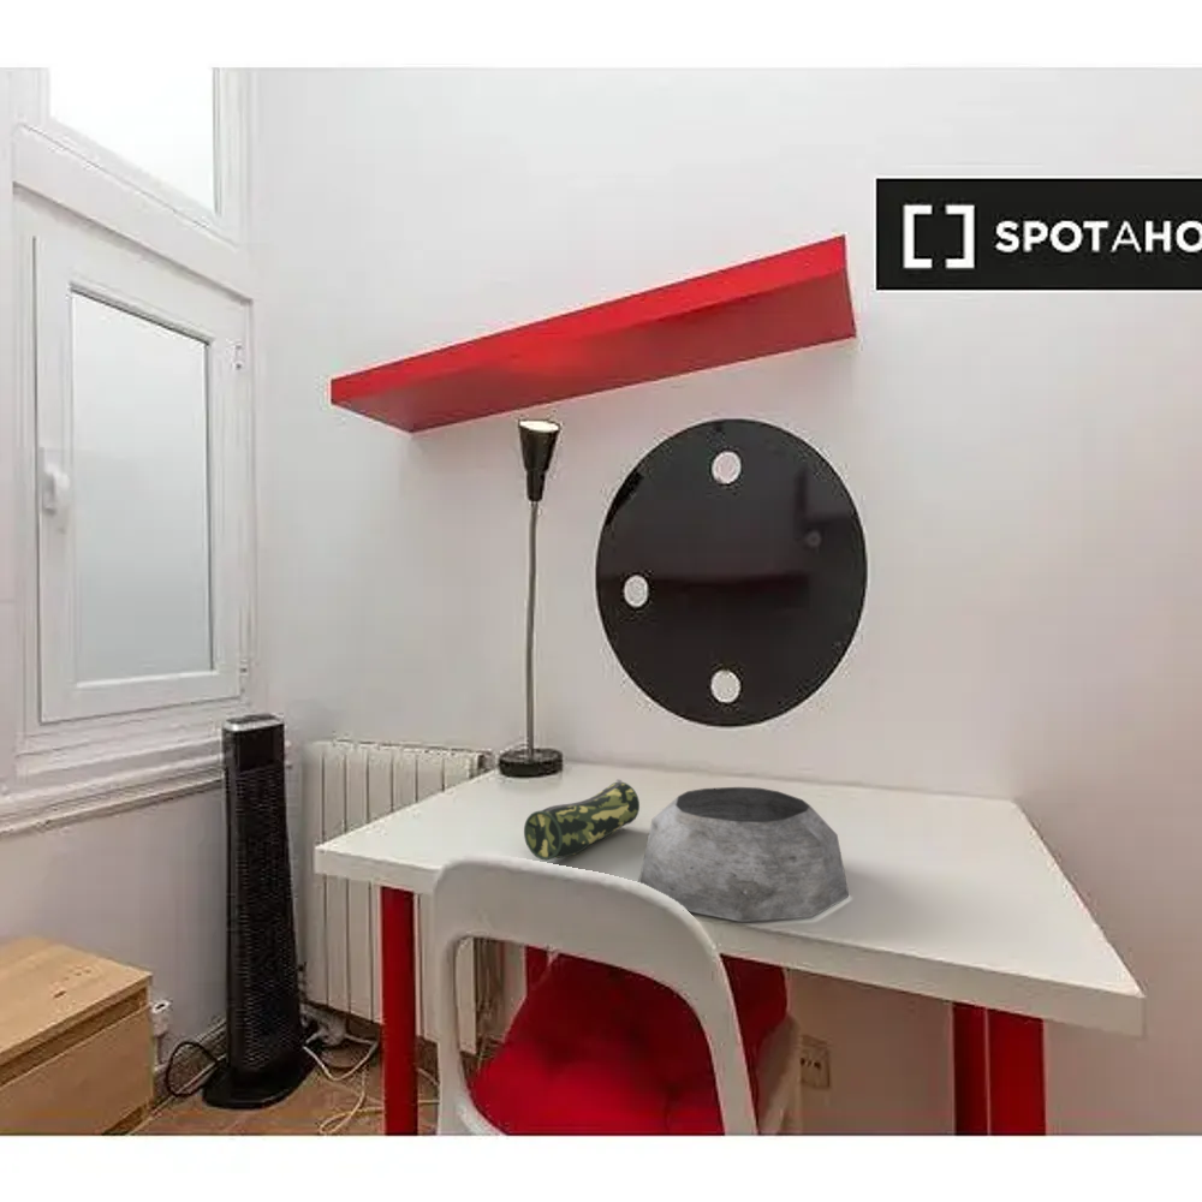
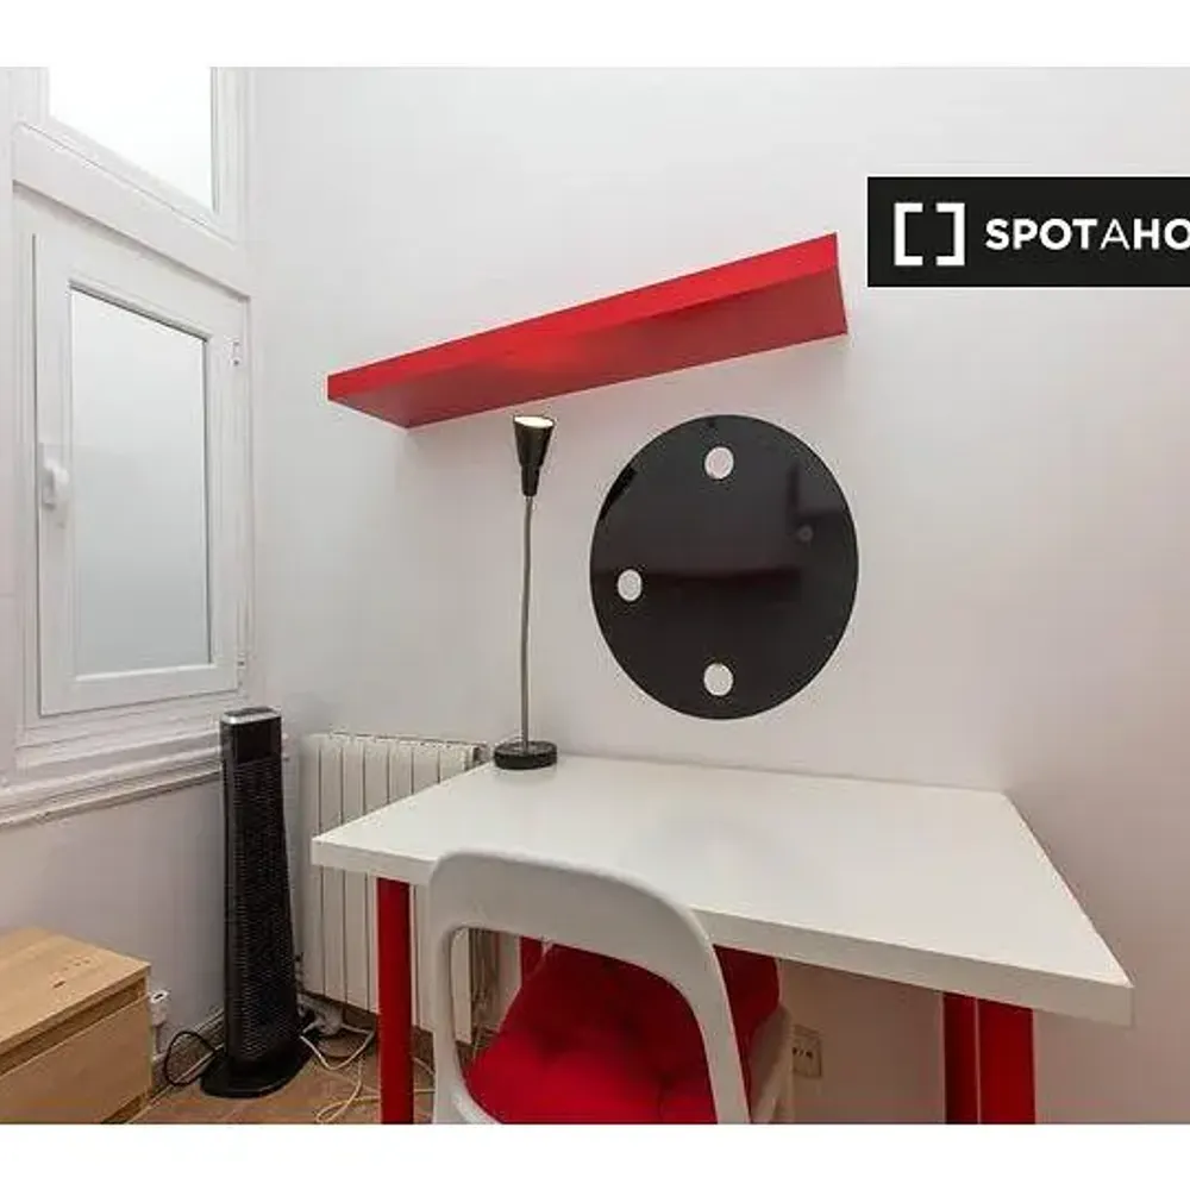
- plant pot (740, 840)
- pencil case (587, 819)
